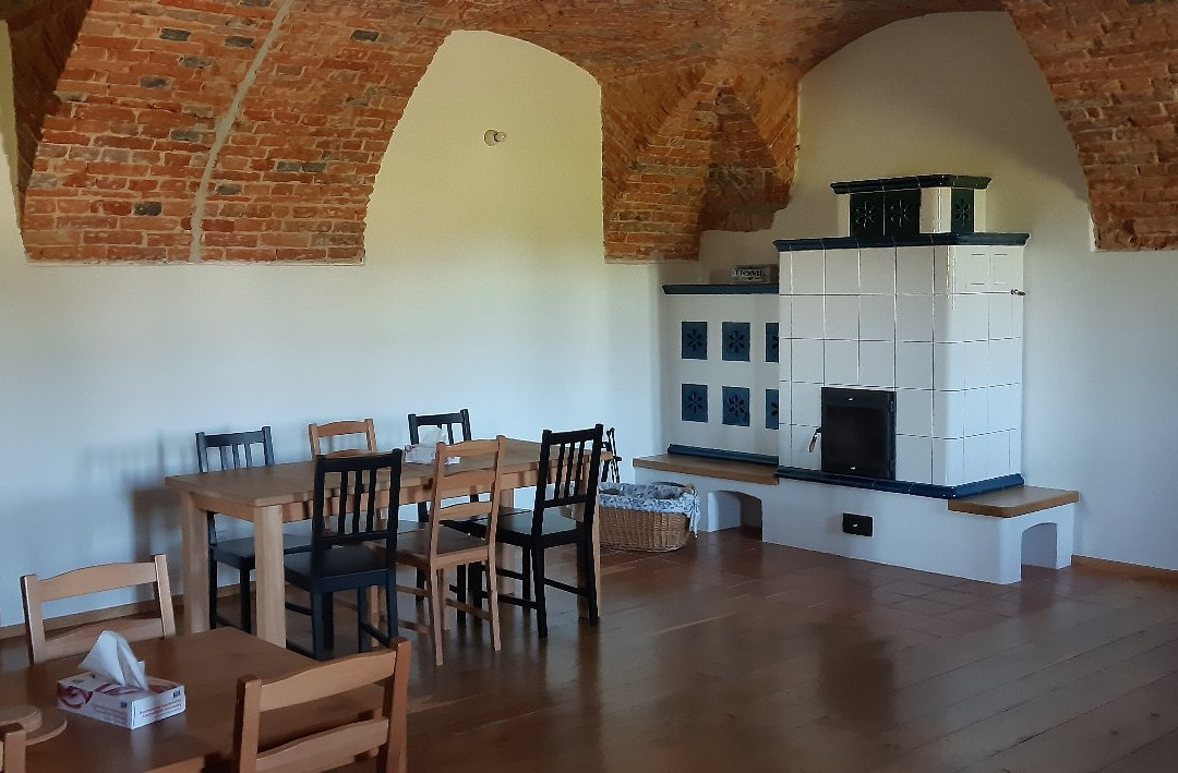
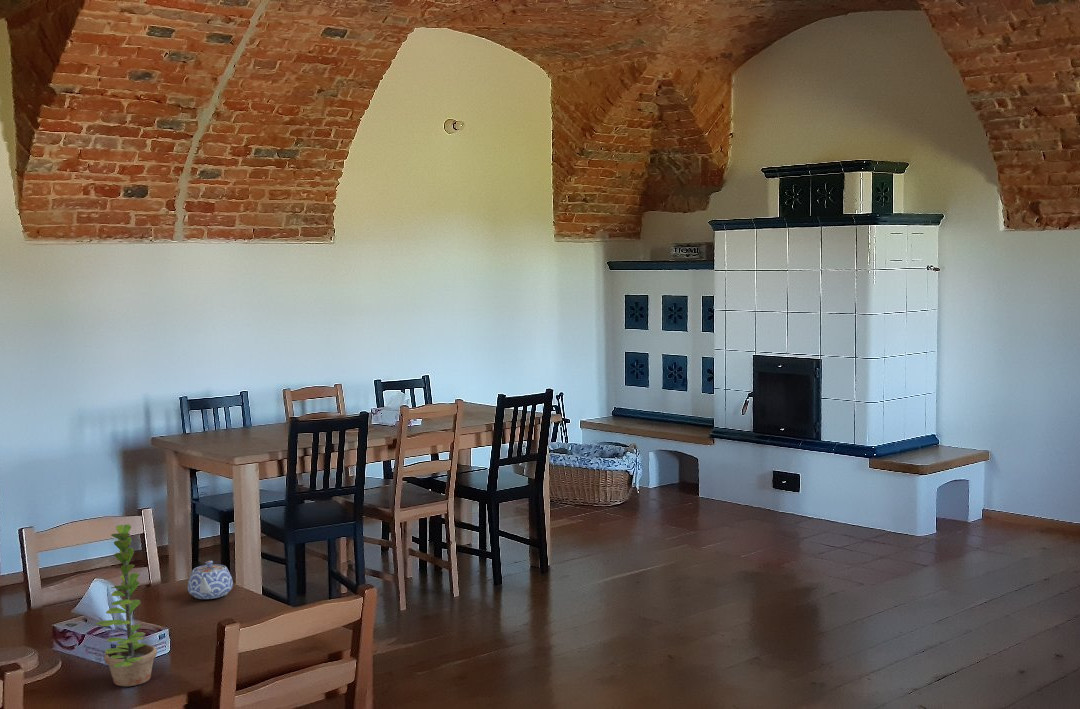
+ plant (126, 607)
+ teapot (209, 579)
